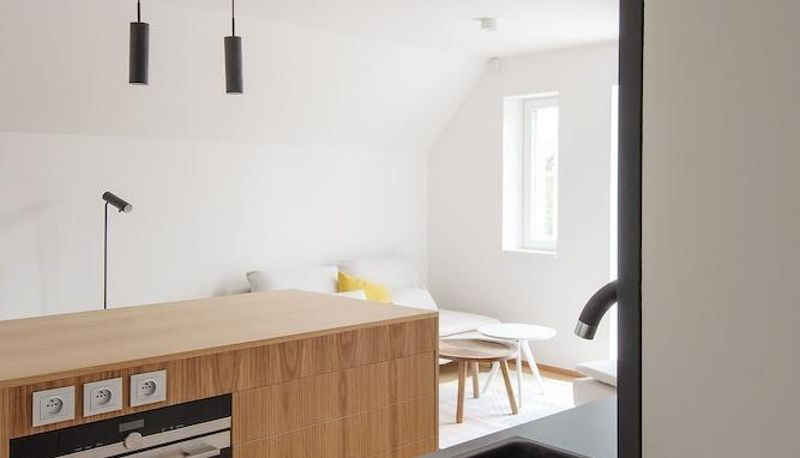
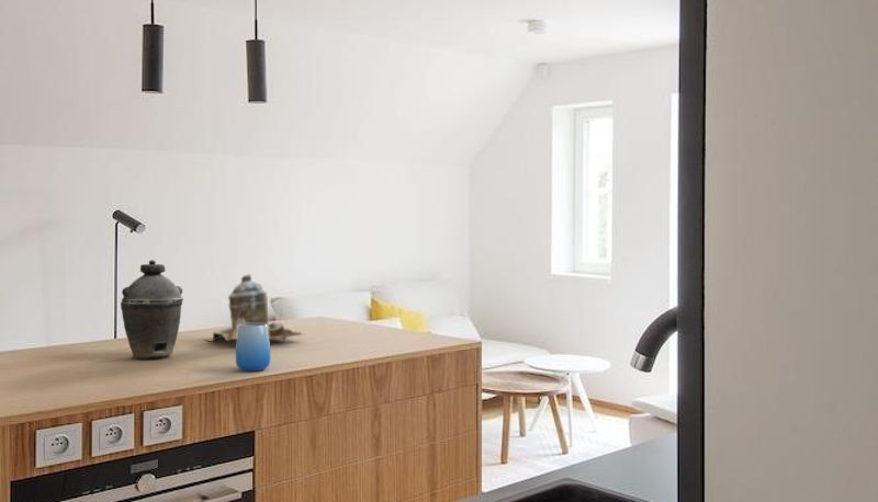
+ kettle (151, 308)
+ teapot (252, 307)
+ cup (252, 346)
